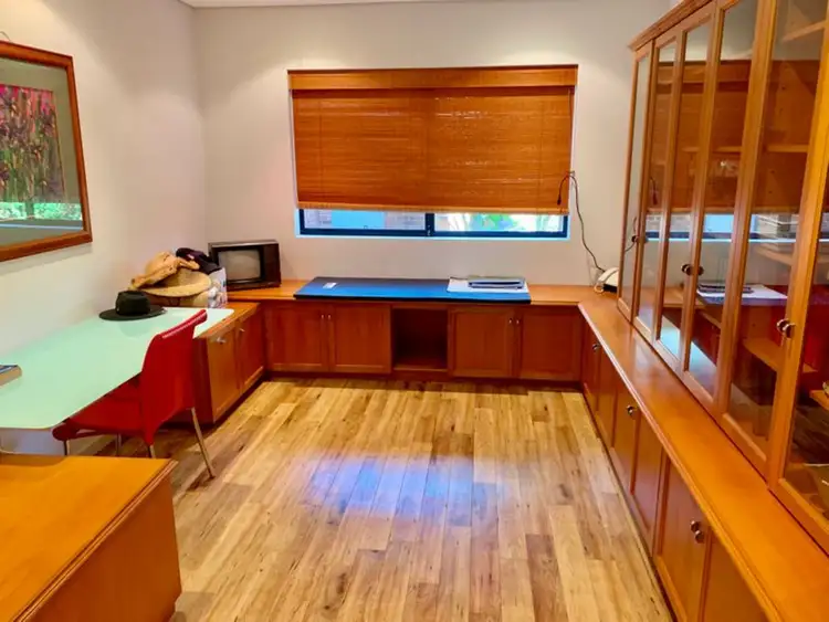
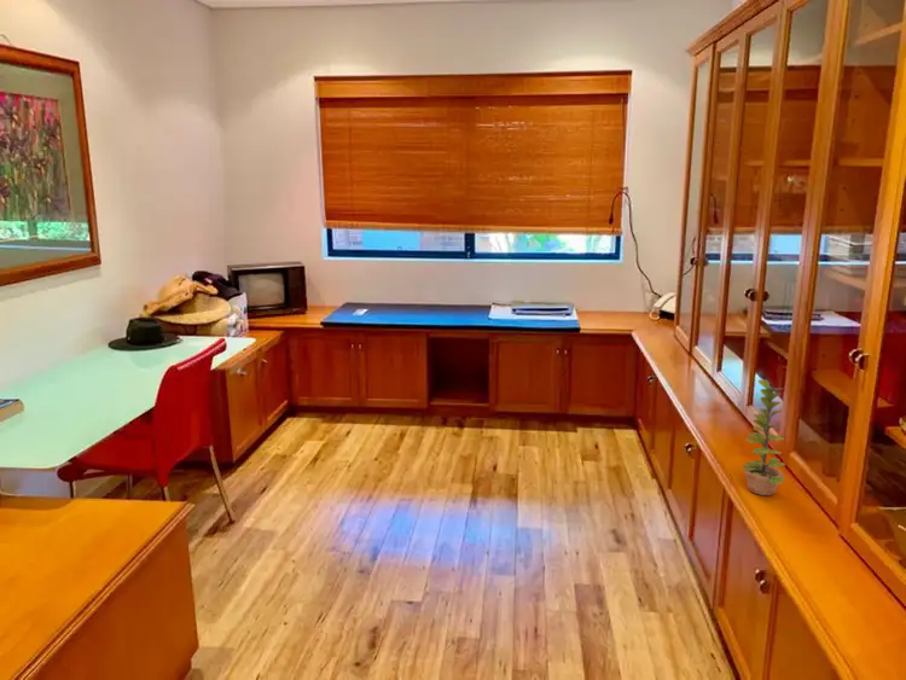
+ plant (767, 440)
